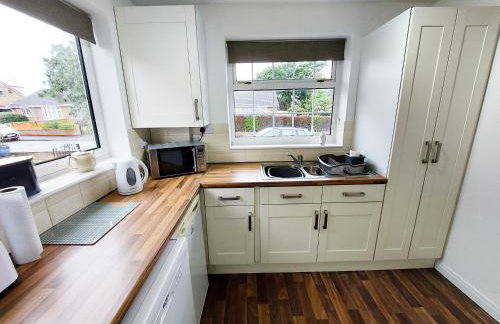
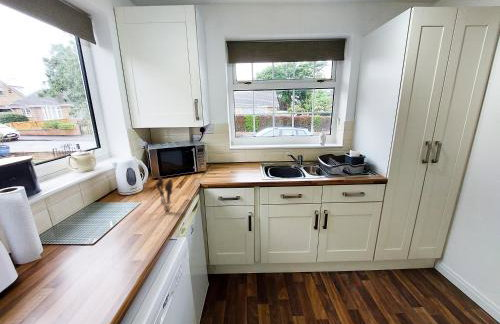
+ utensil holder (167, 195)
